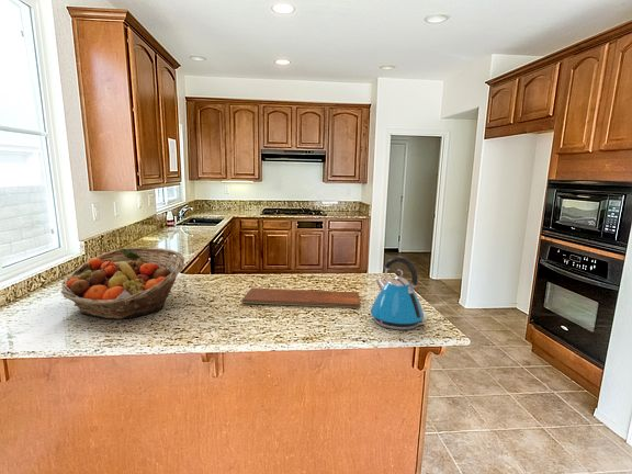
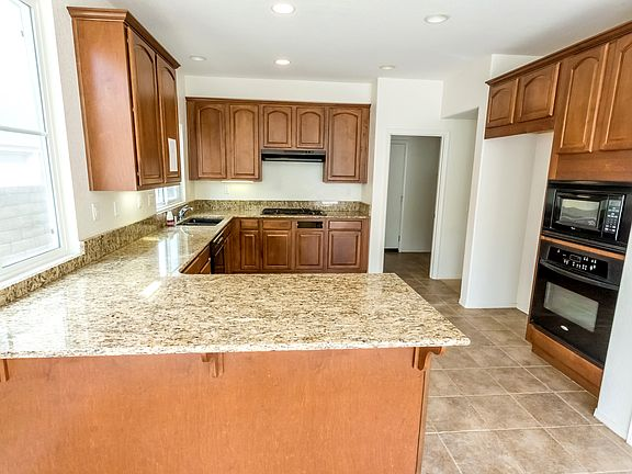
- fruit basket (125, 280)
- kettle (399, 289)
- chopping board (302, 296)
